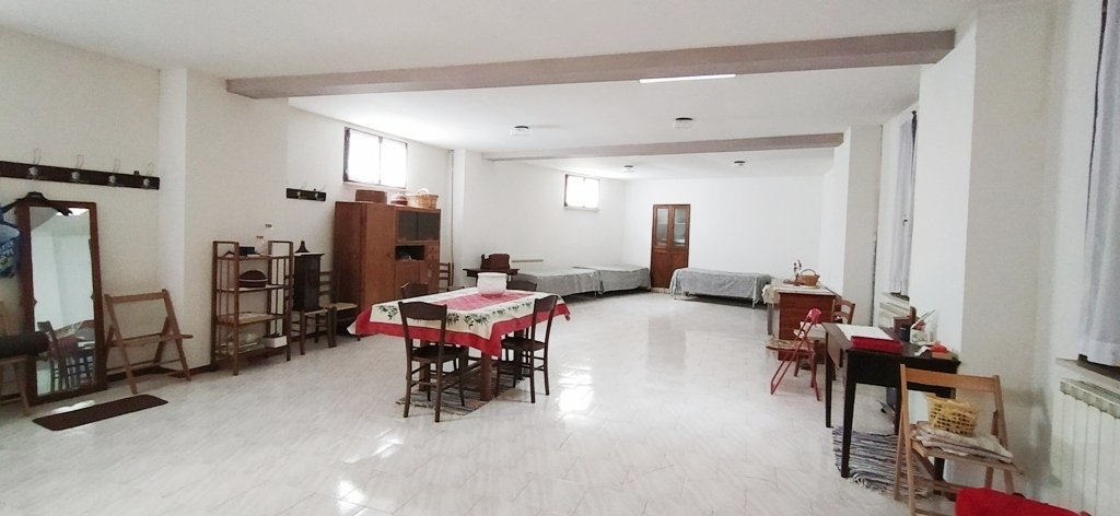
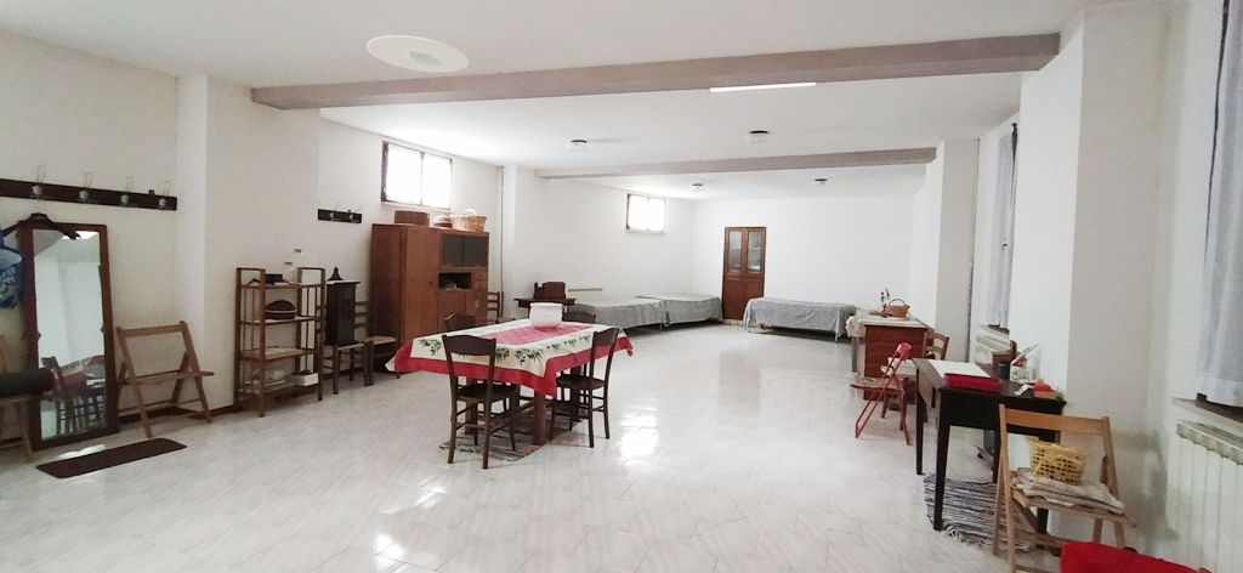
+ ceiling light (419, 50)
